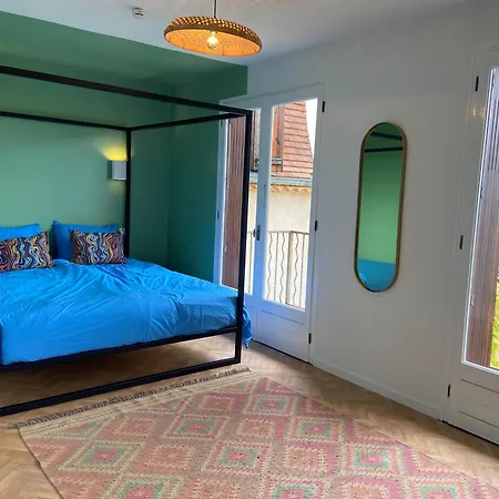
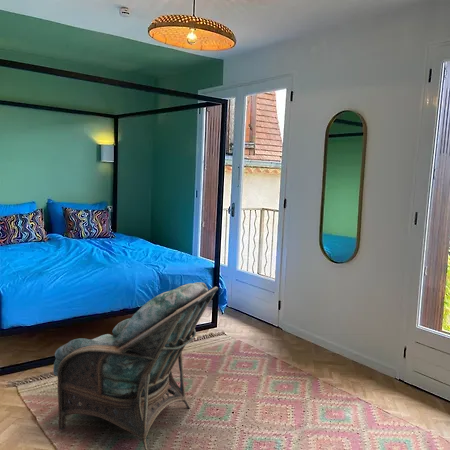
+ armchair (138, 348)
